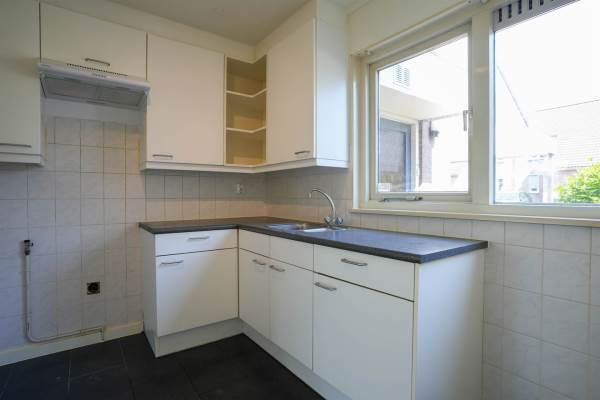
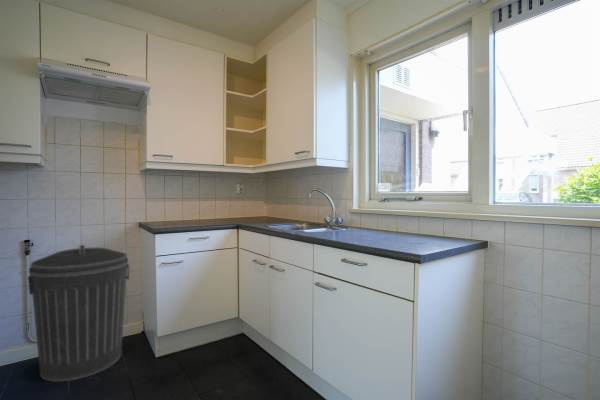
+ trash can (82, 304)
